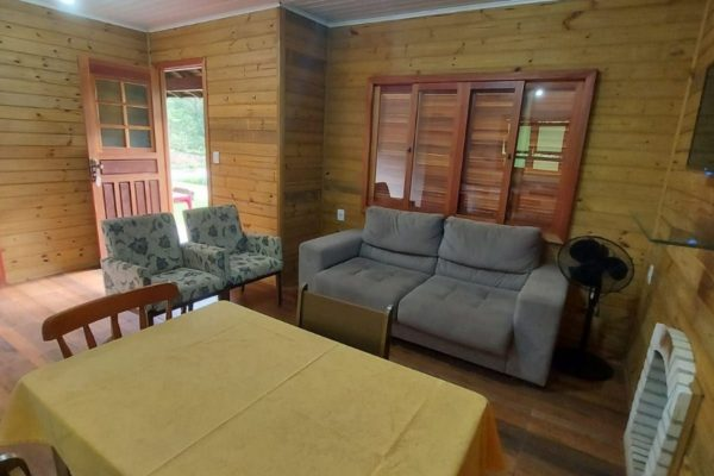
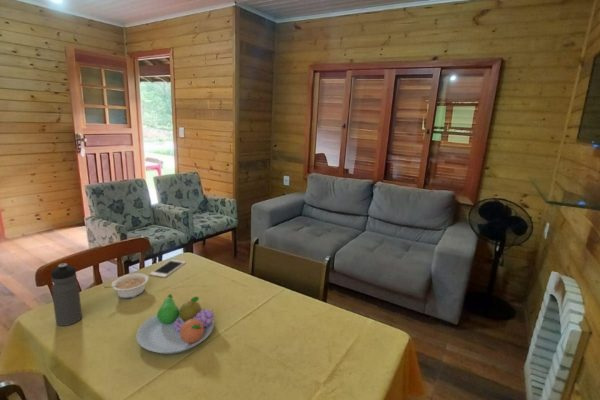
+ cell phone (168, 268)
+ legume (129, 286)
+ water bottle (66, 292)
+ fruit bowl (177, 319)
